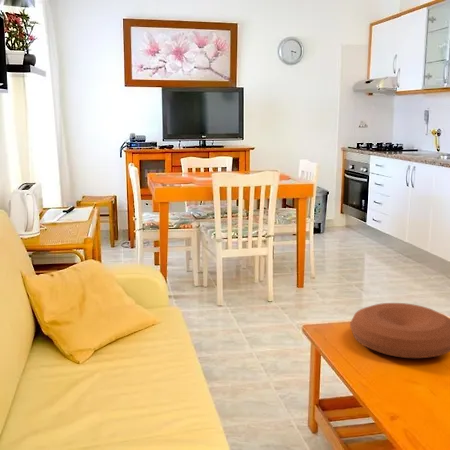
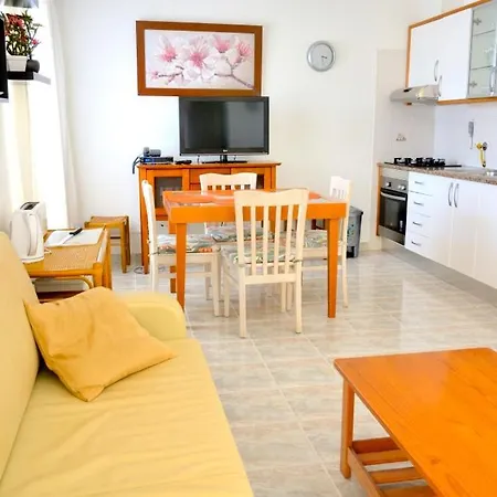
- cushion (403, 328)
